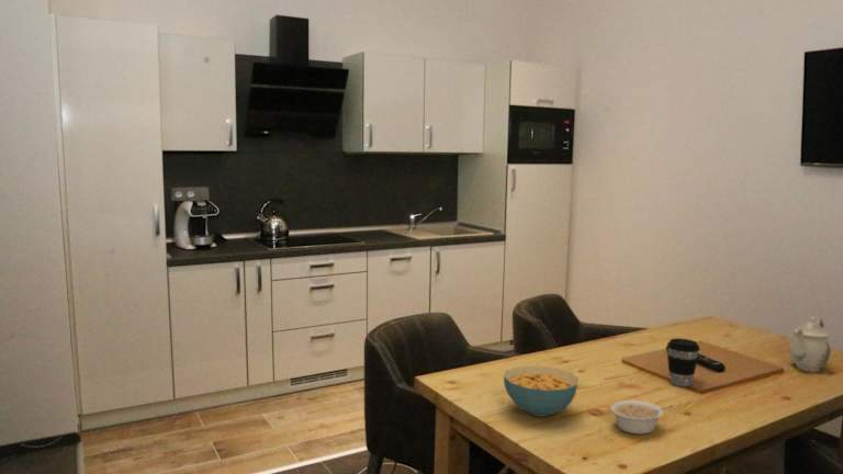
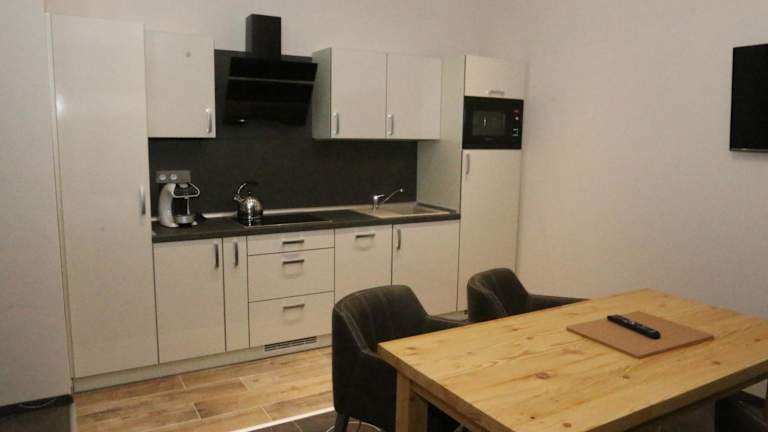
- teapot (809, 342)
- coffee cup (682, 362)
- cereal bowl (540, 394)
- legume (638, 416)
